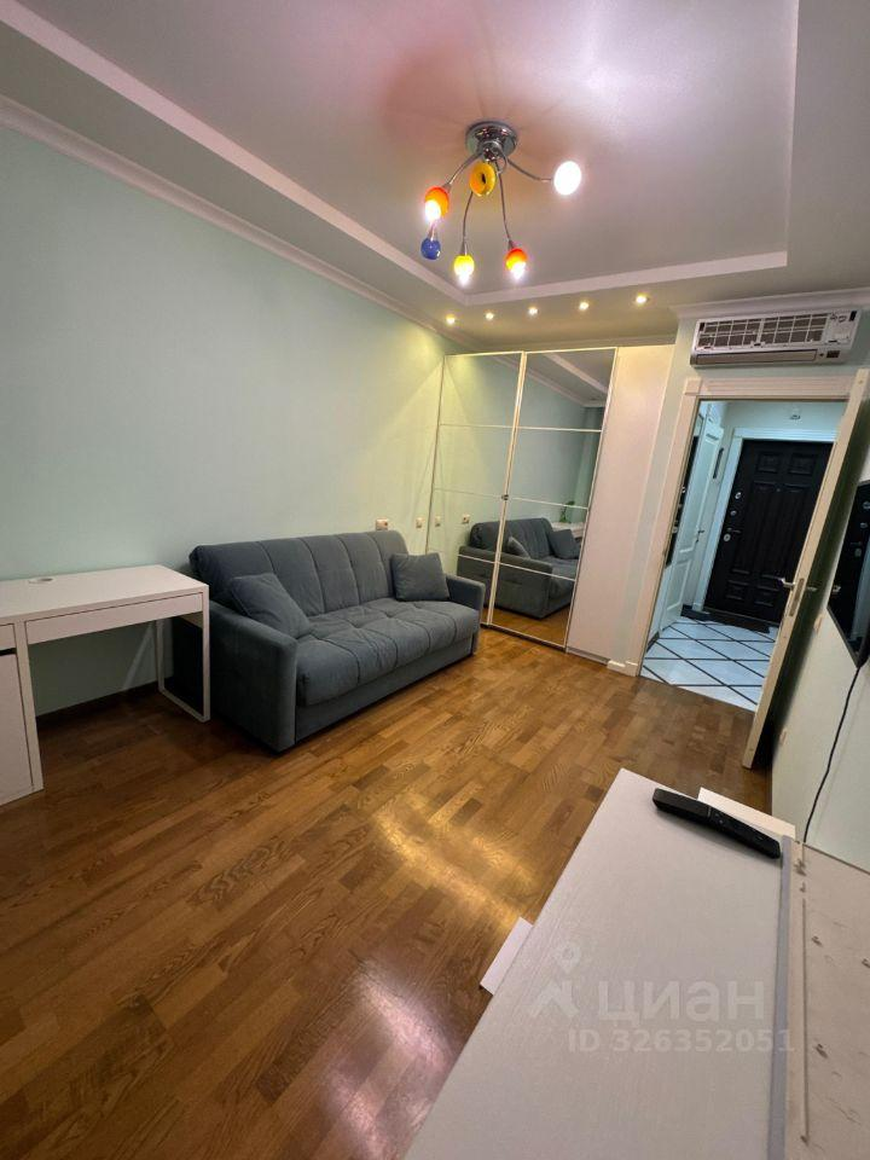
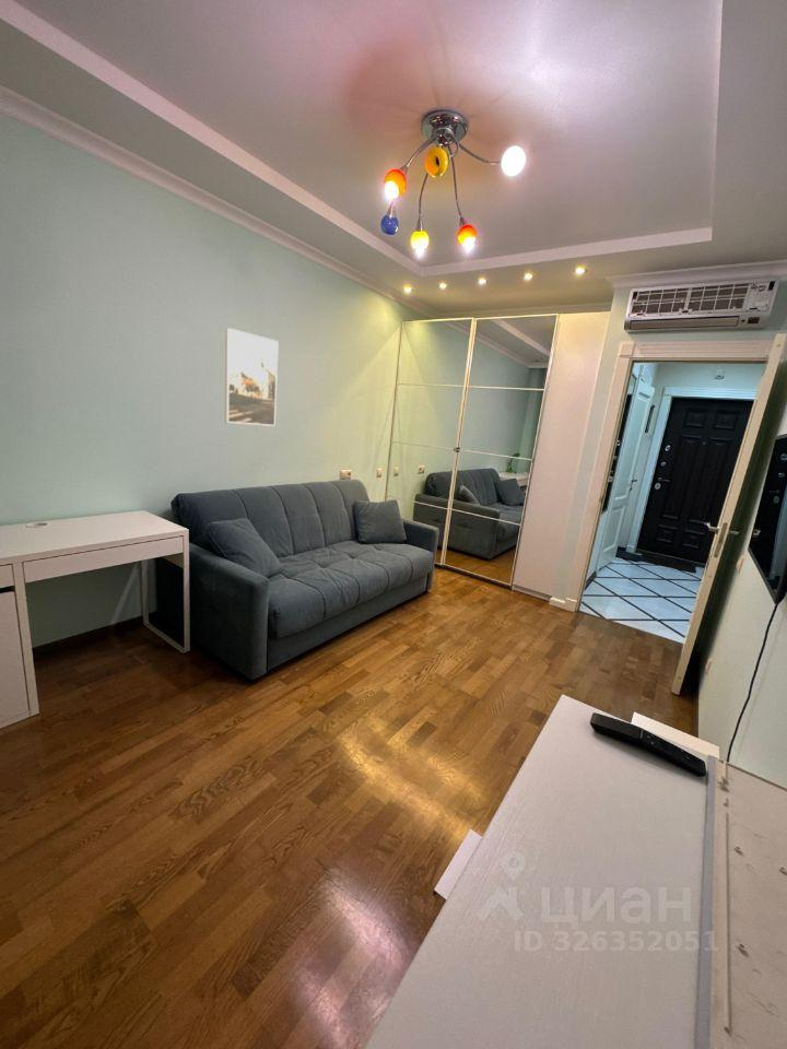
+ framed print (251, 380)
